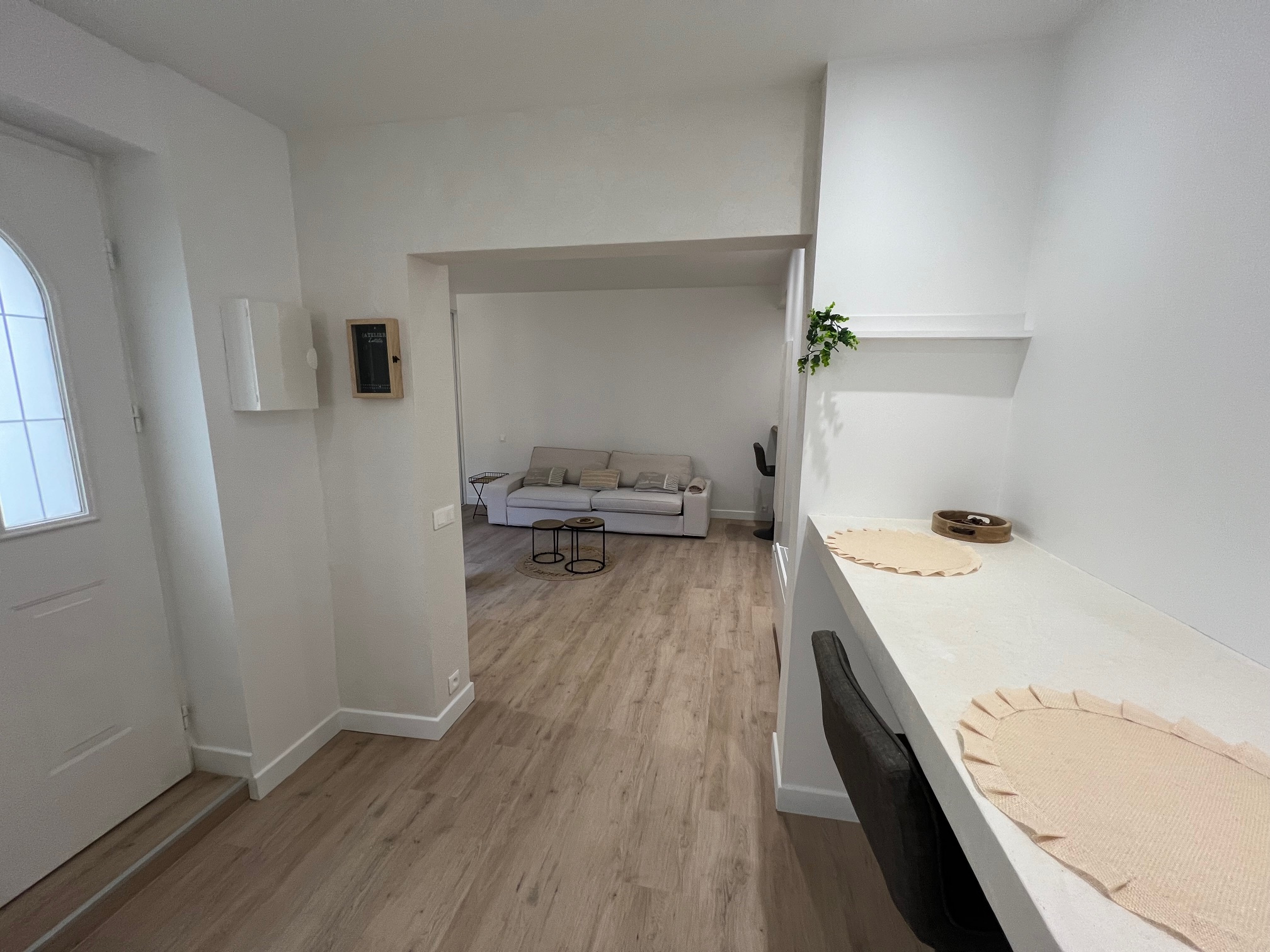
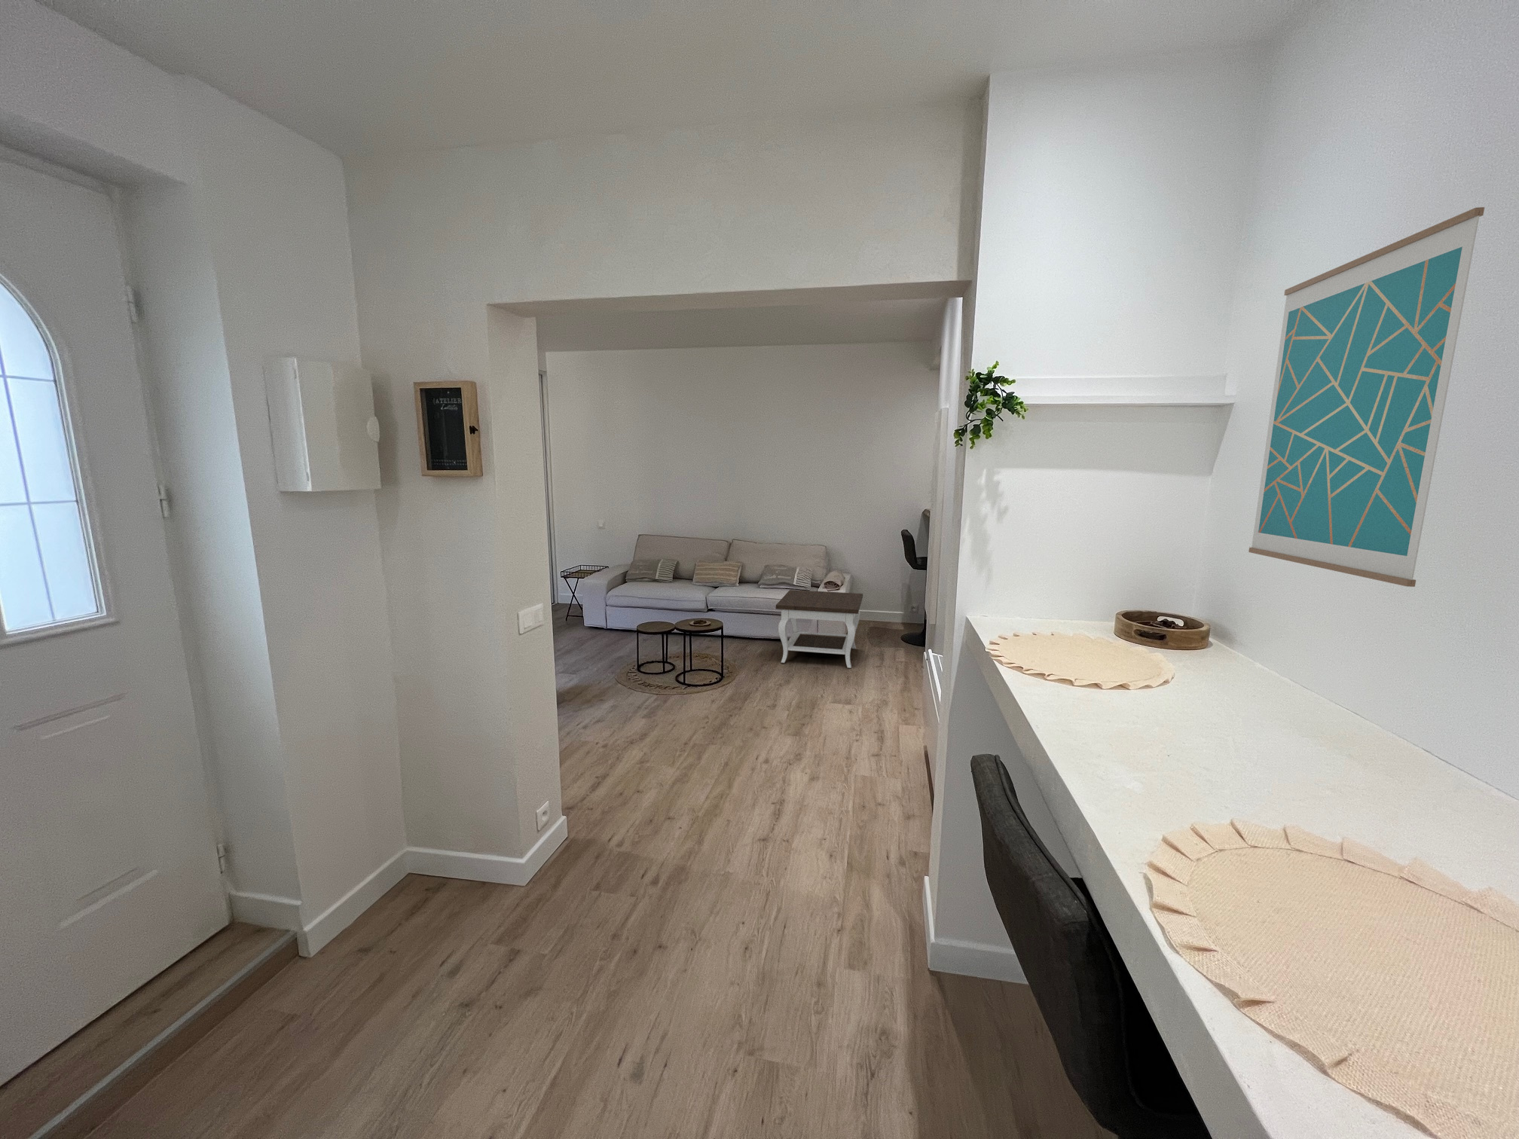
+ side table (820, 633)
+ wall art (1341, 418)
